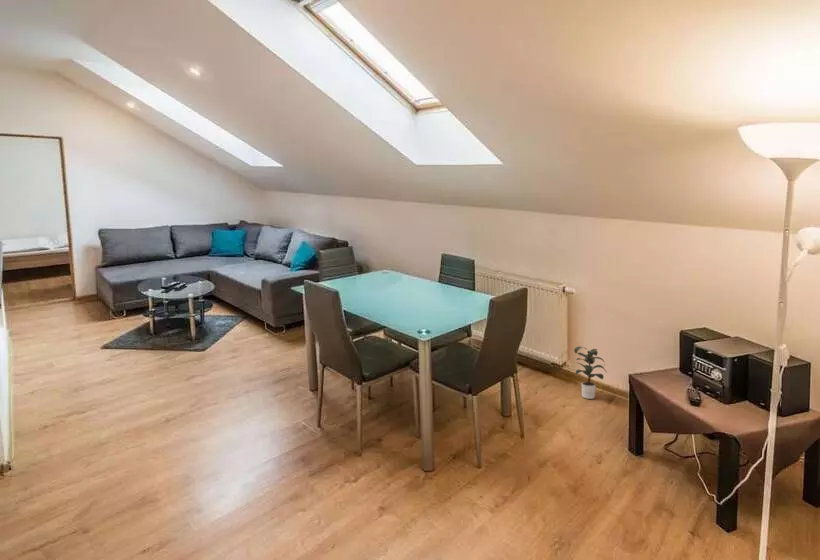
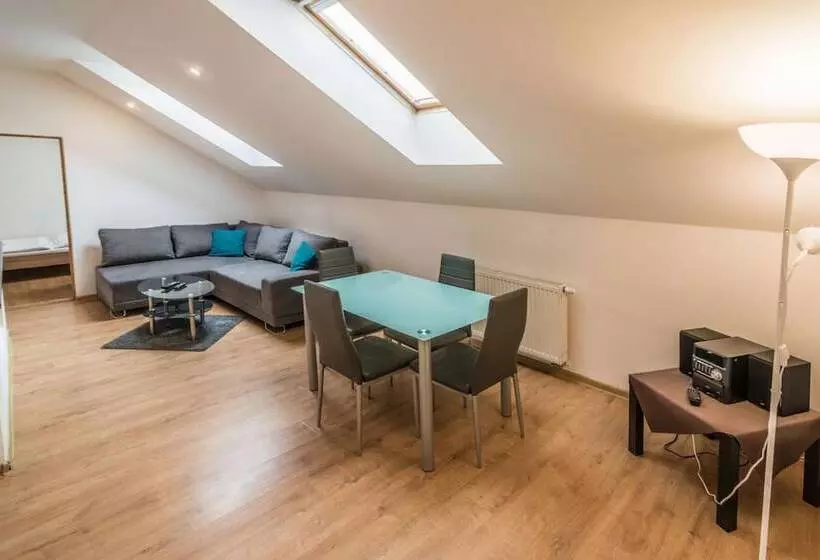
- potted plant (592, 370)
